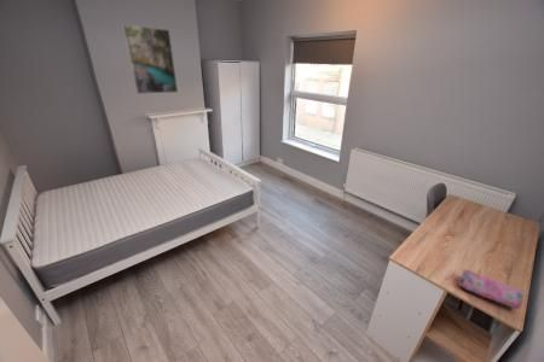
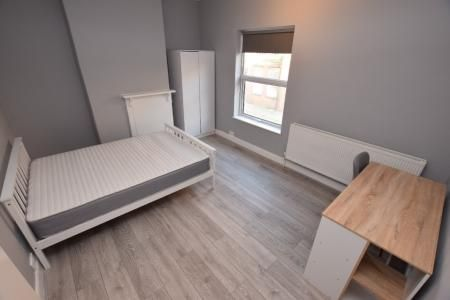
- pencil case (488, 287)
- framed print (152, 62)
